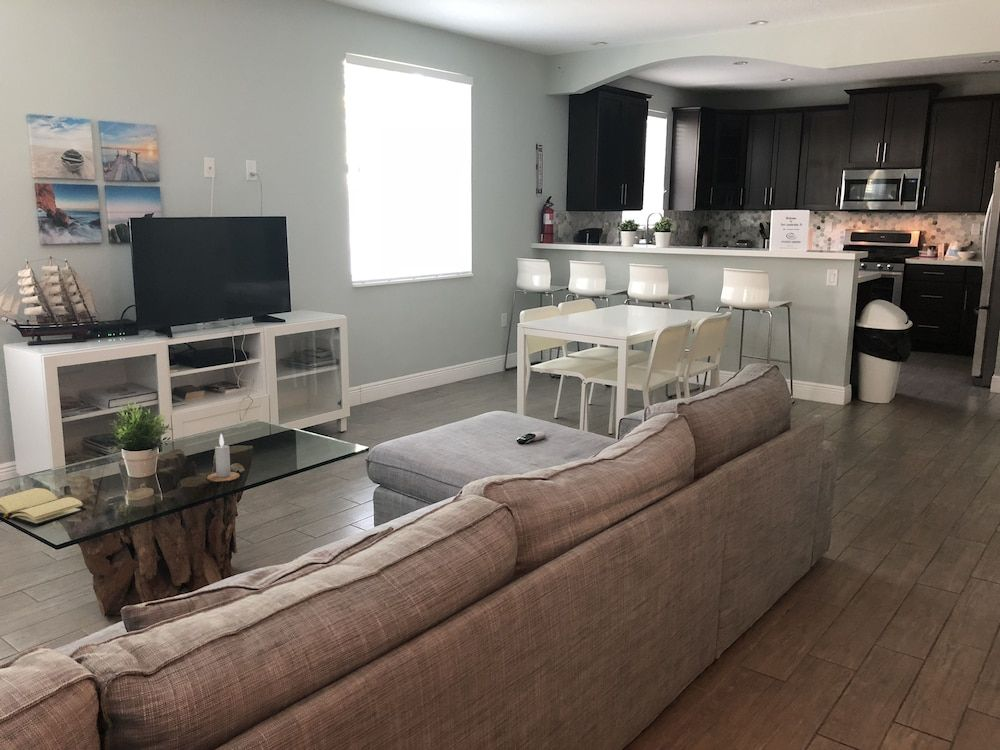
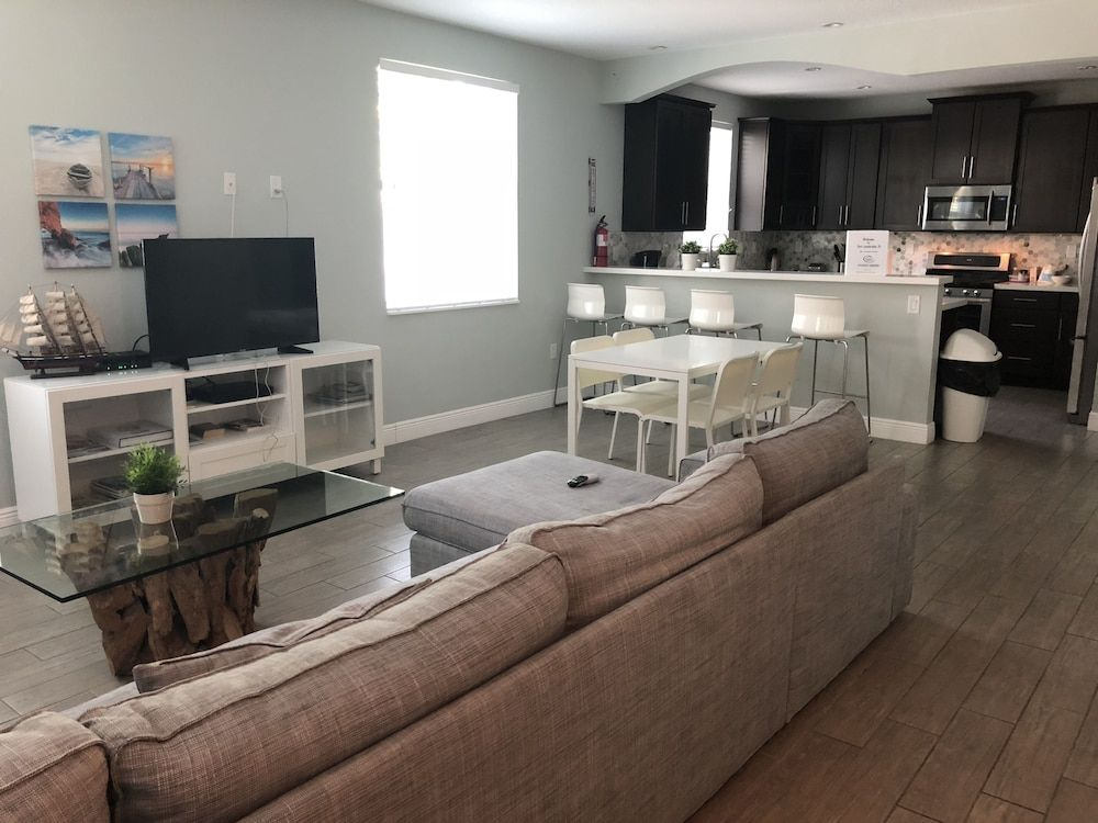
- book (33, 505)
- candle (222, 455)
